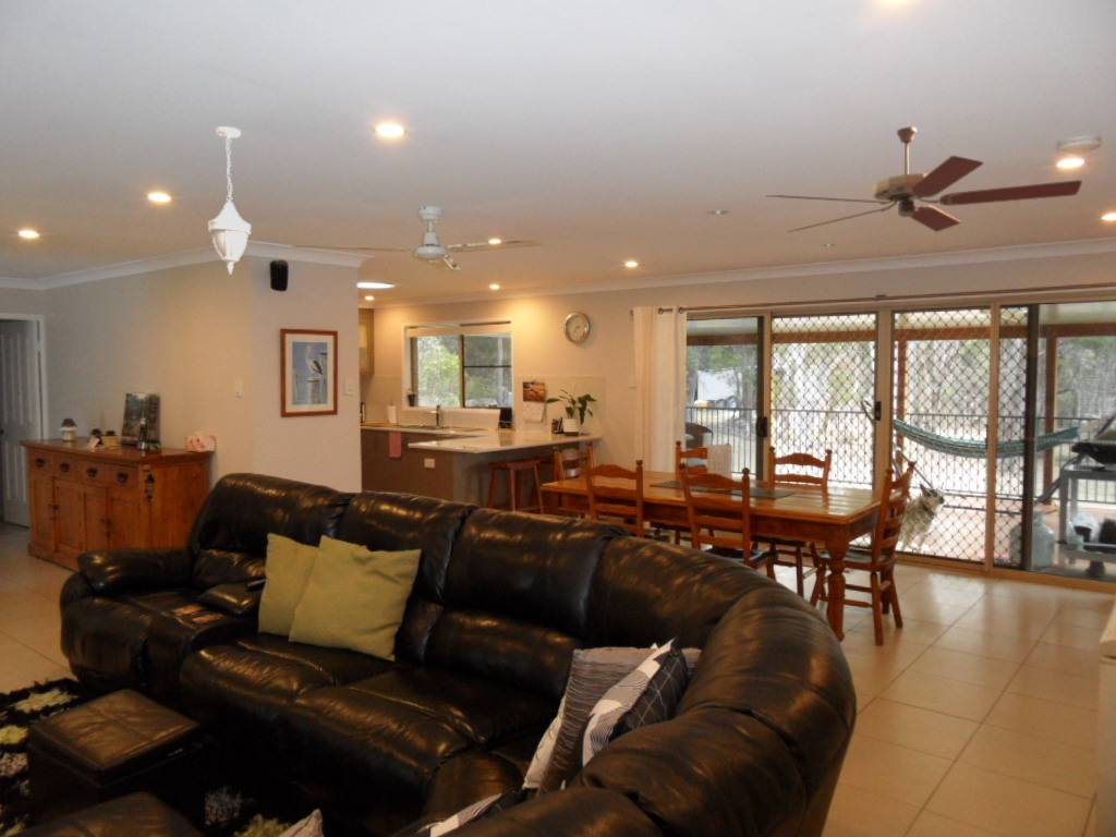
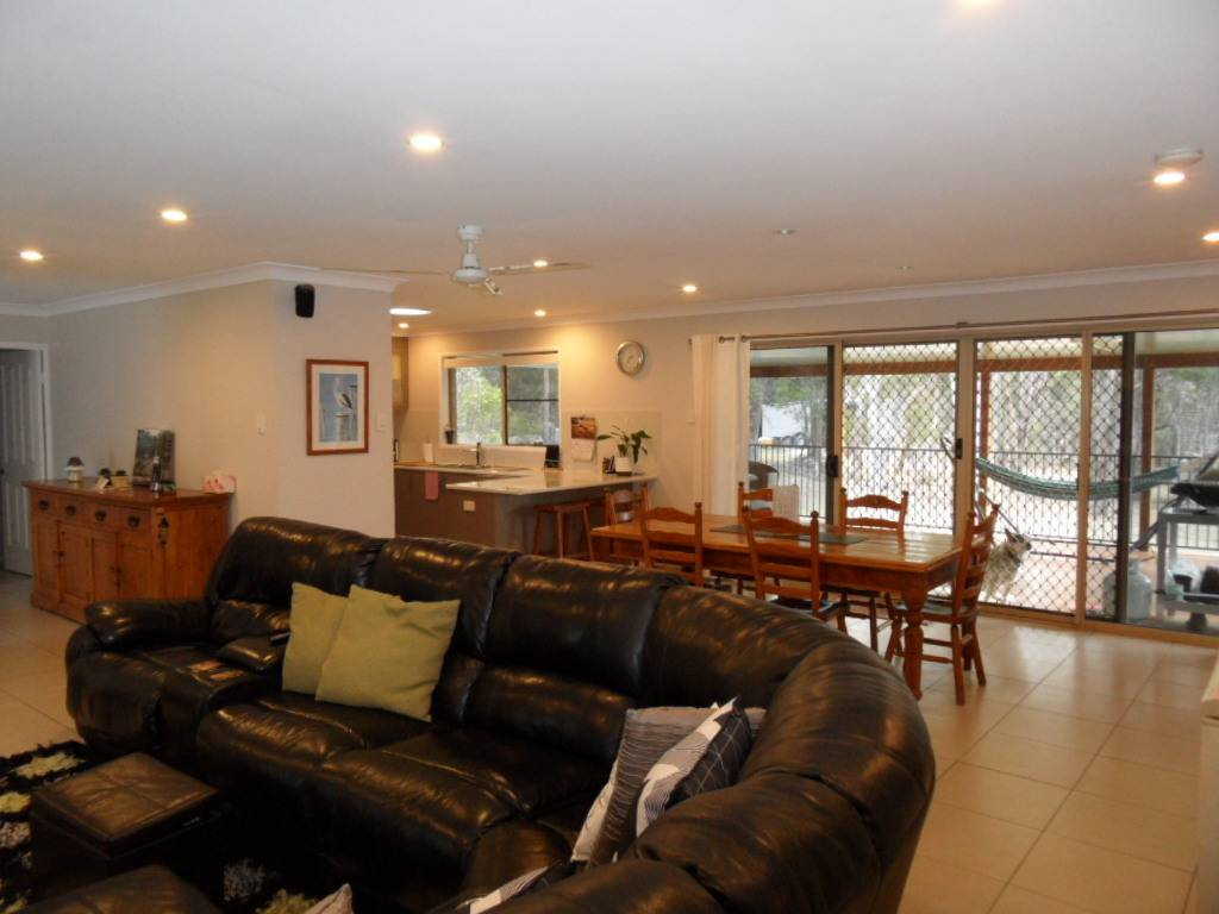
- pendant light (229, 203)
- ceiling fan (918, 173)
